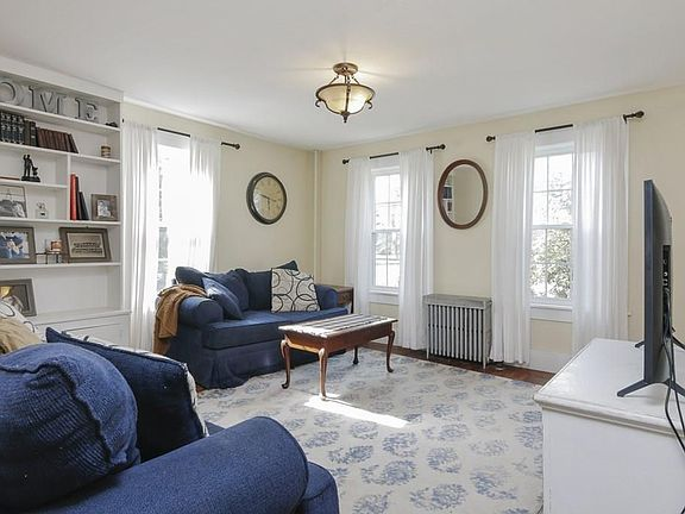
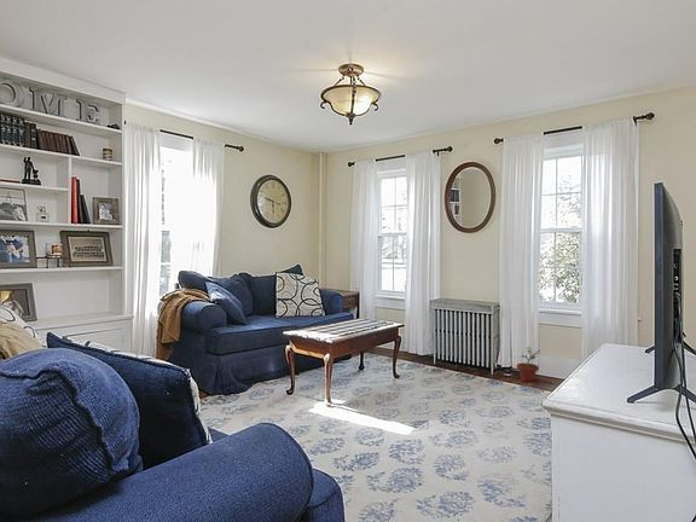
+ potted plant (528, 362)
